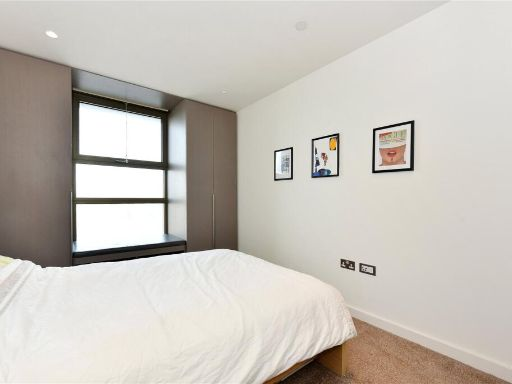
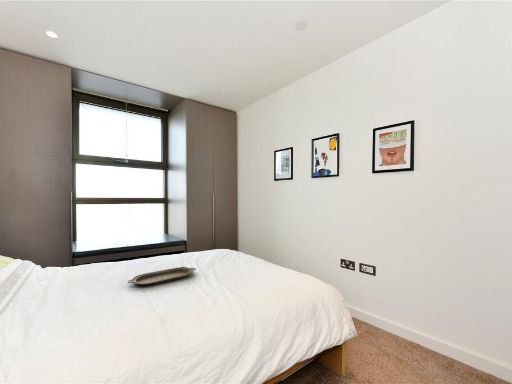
+ serving tray (164, 276)
